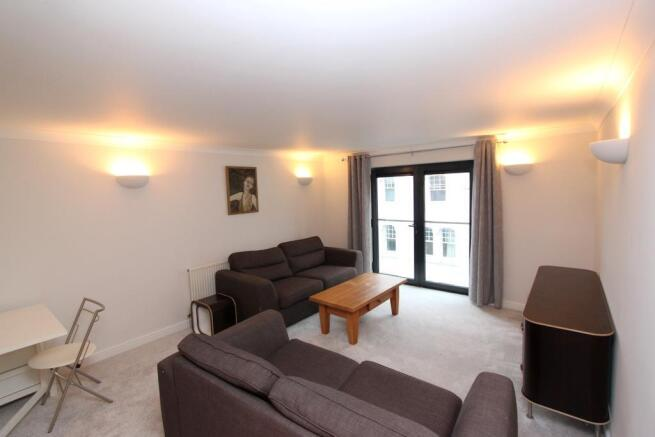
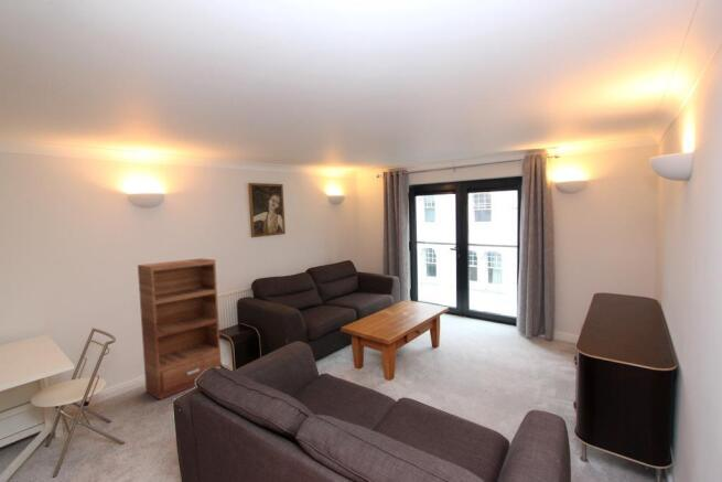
+ bookshelf (182, 323)
